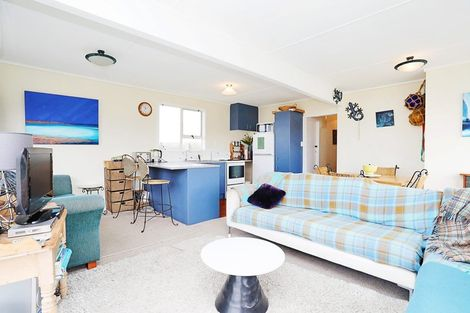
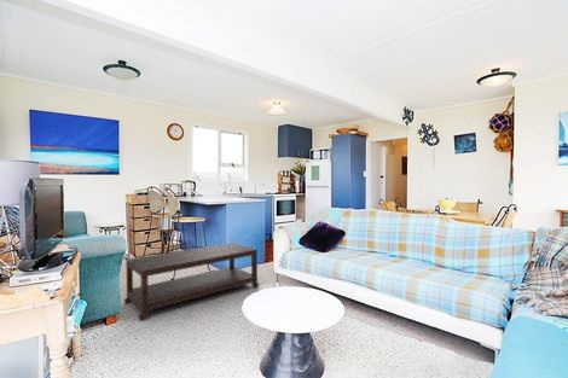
+ coffee table (196, 274)
